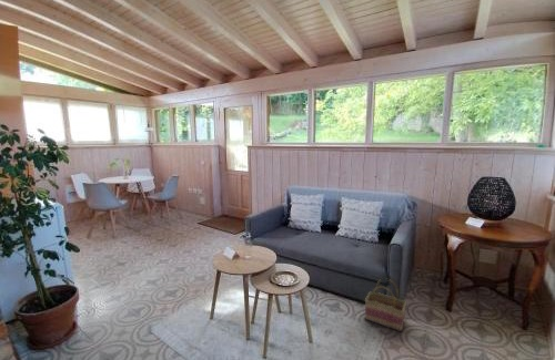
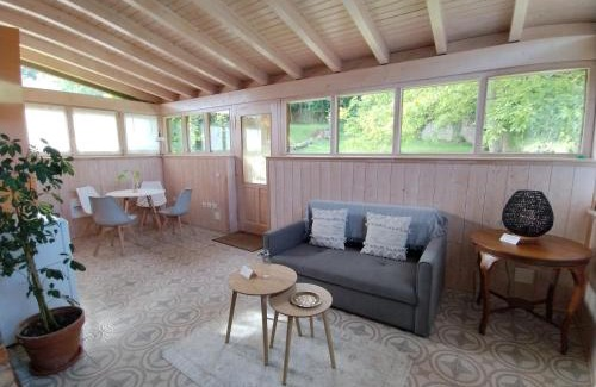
- basket (385, 301)
